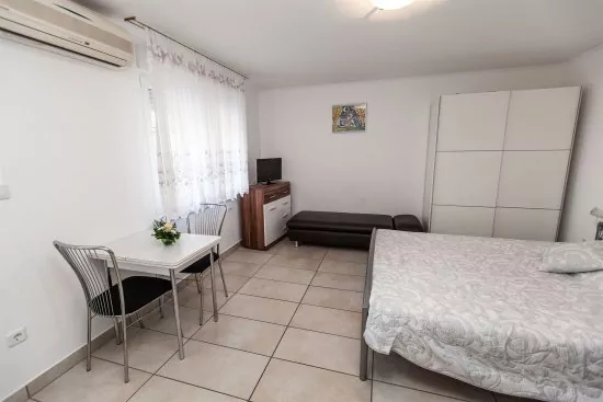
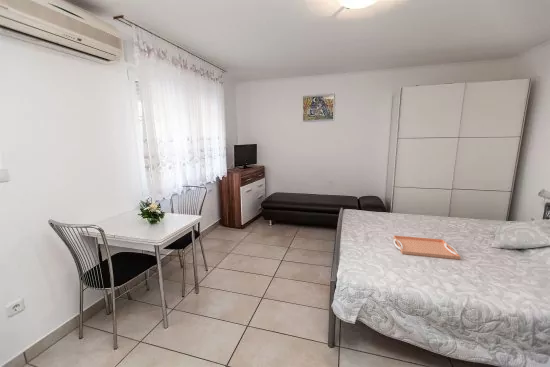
+ serving tray (423, 246)
